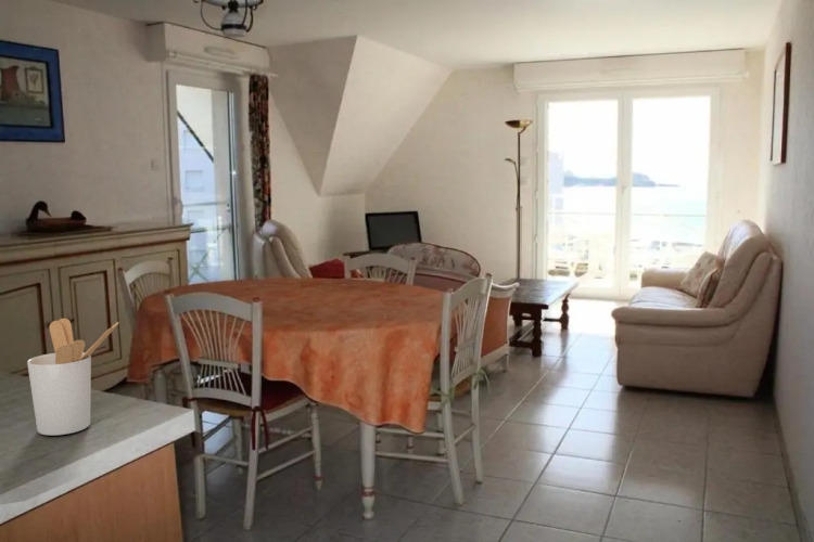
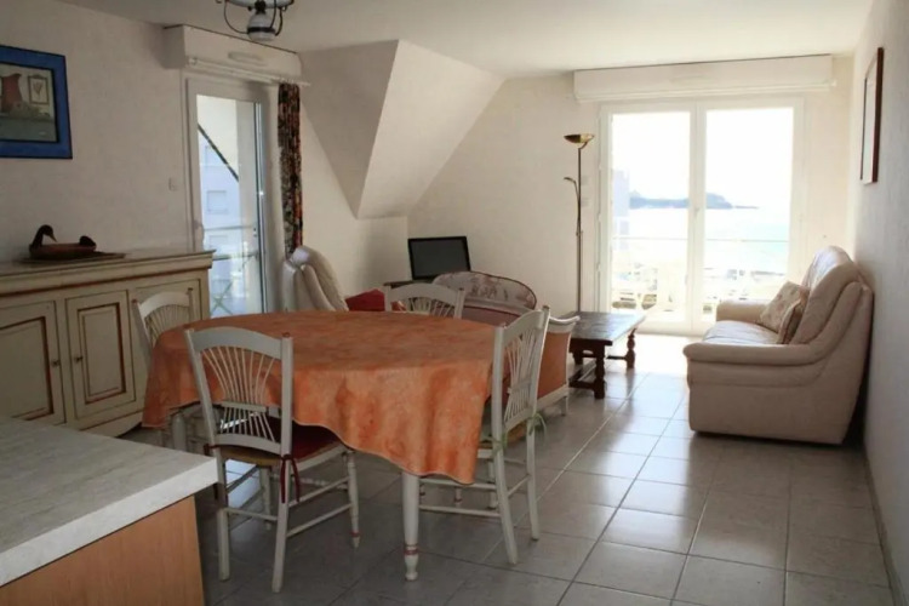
- utensil holder (77, 374)
